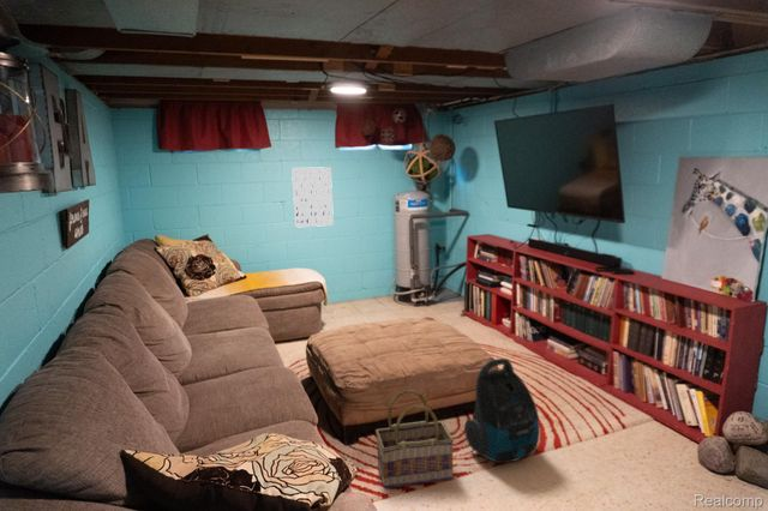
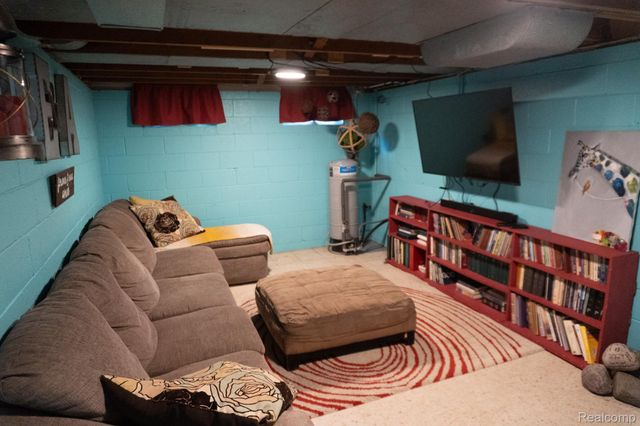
- wall art (312, 197)
- basket (413, 434)
- vacuum cleaner (503, 408)
